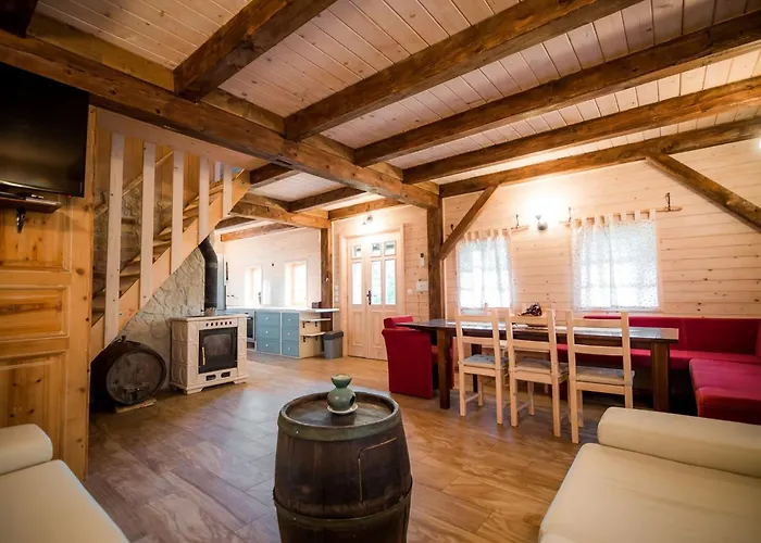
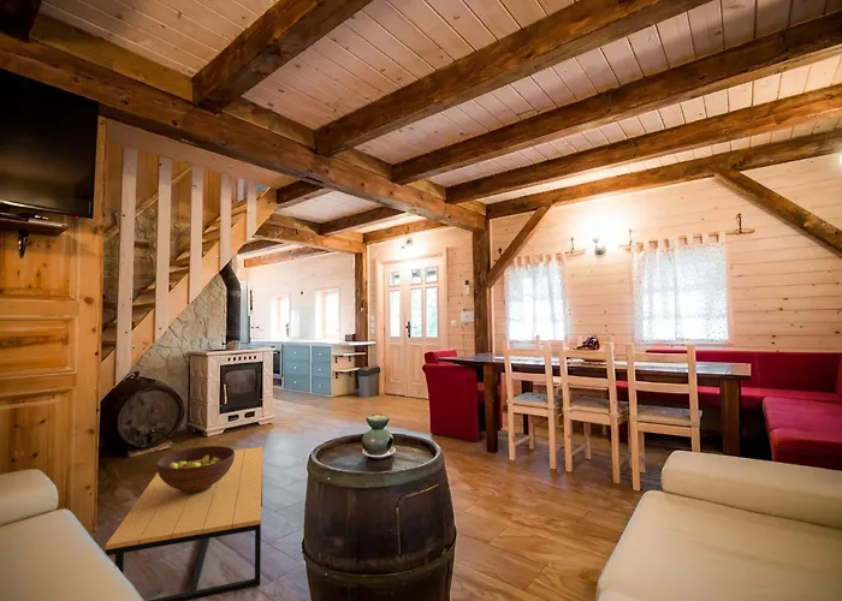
+ fruit bowl (196, 471)
+ coffee table (204, 514)
